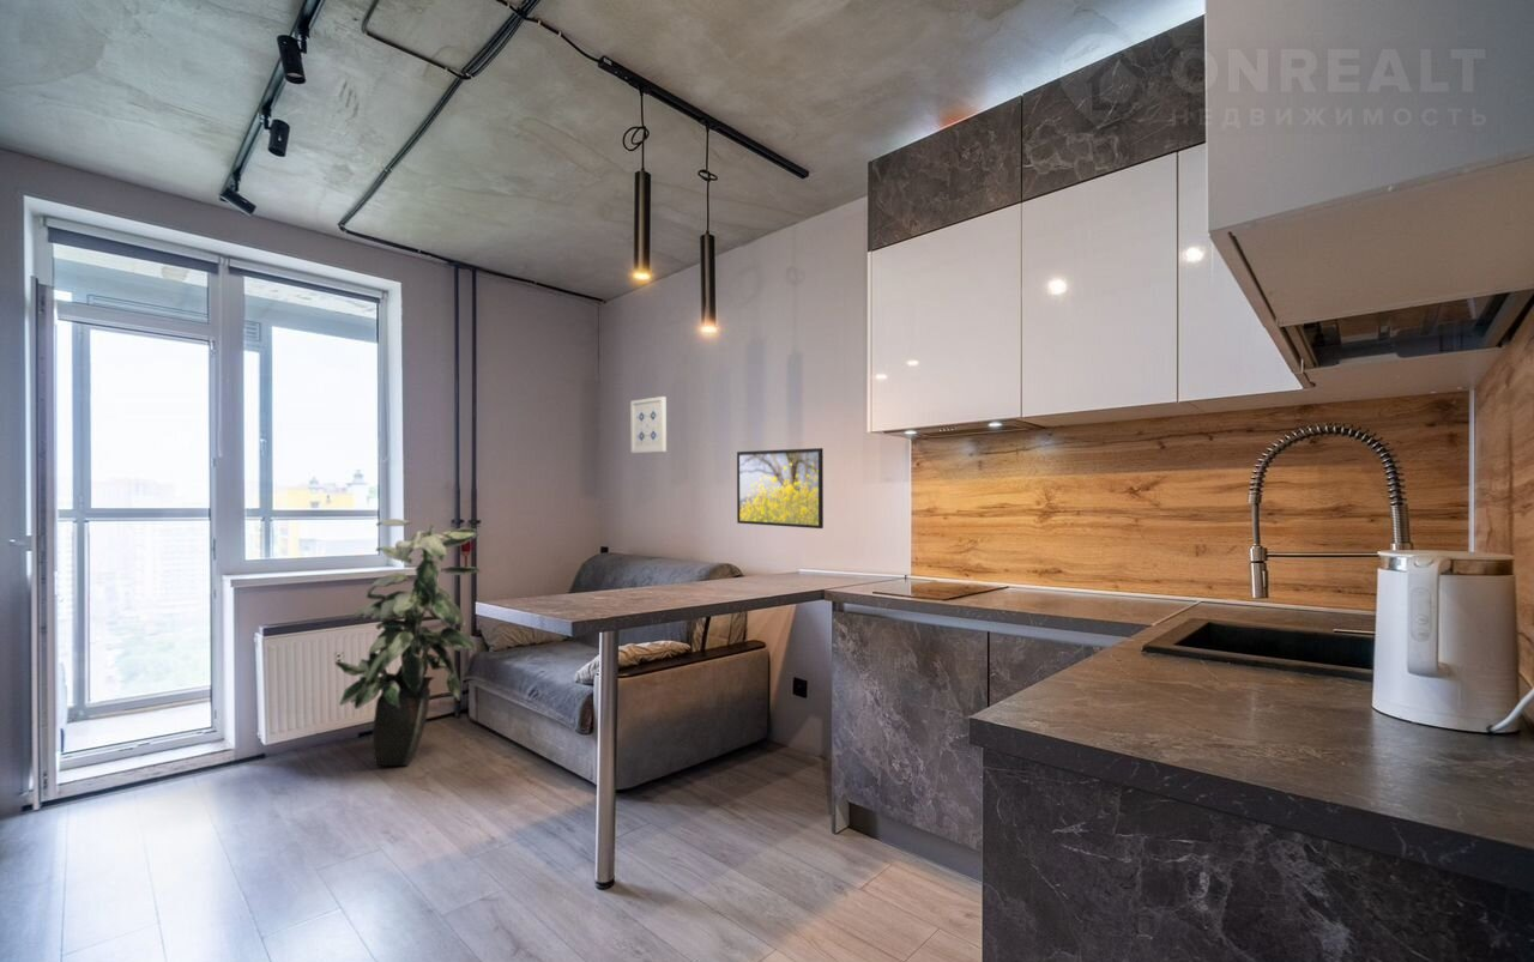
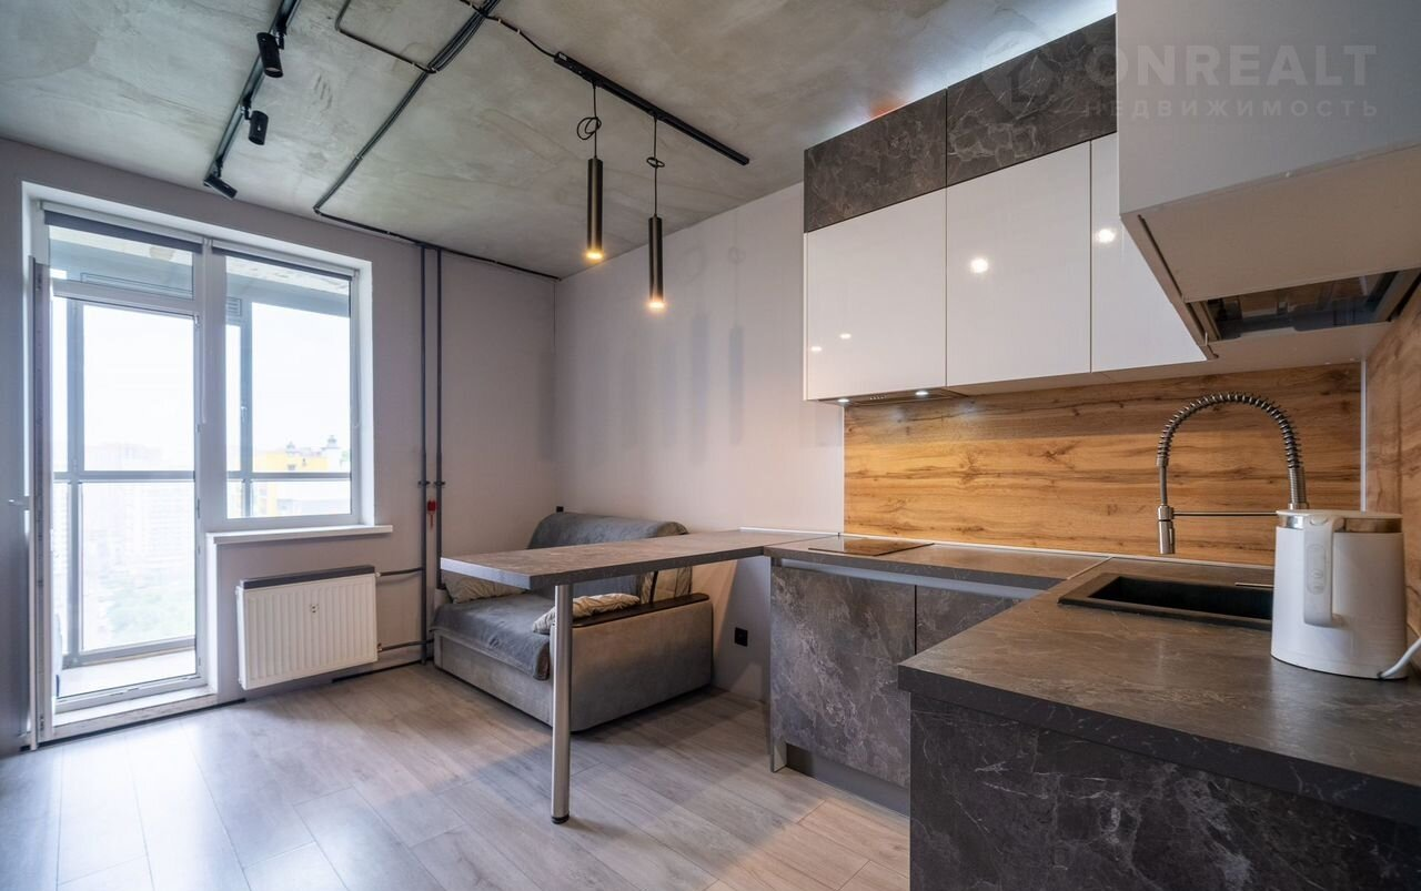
- indoor plant (410, 637)
- wall art (647, 425)
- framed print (777, 488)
